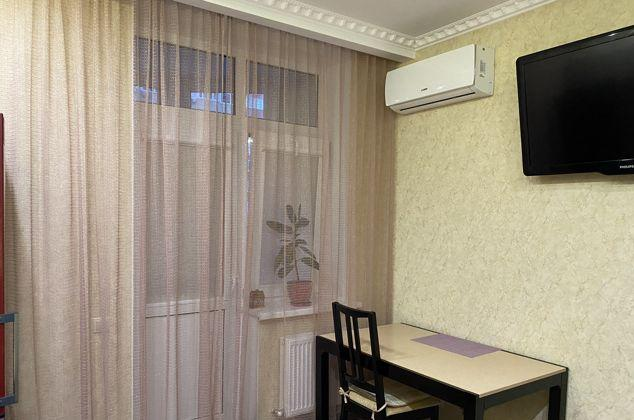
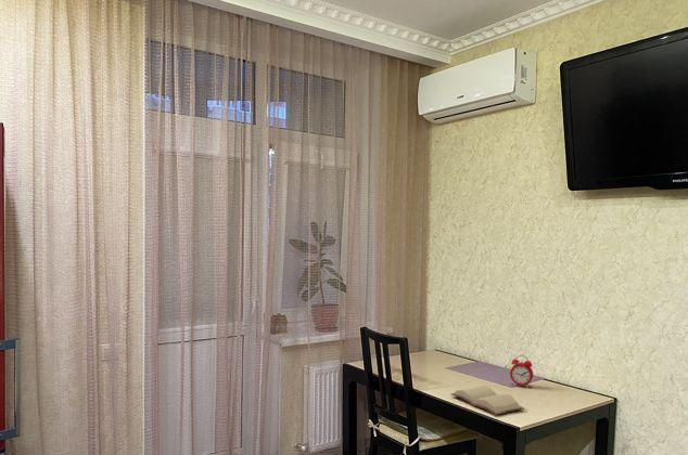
+ alarm clock (521, 370)
+ hardback book (485, 398)
